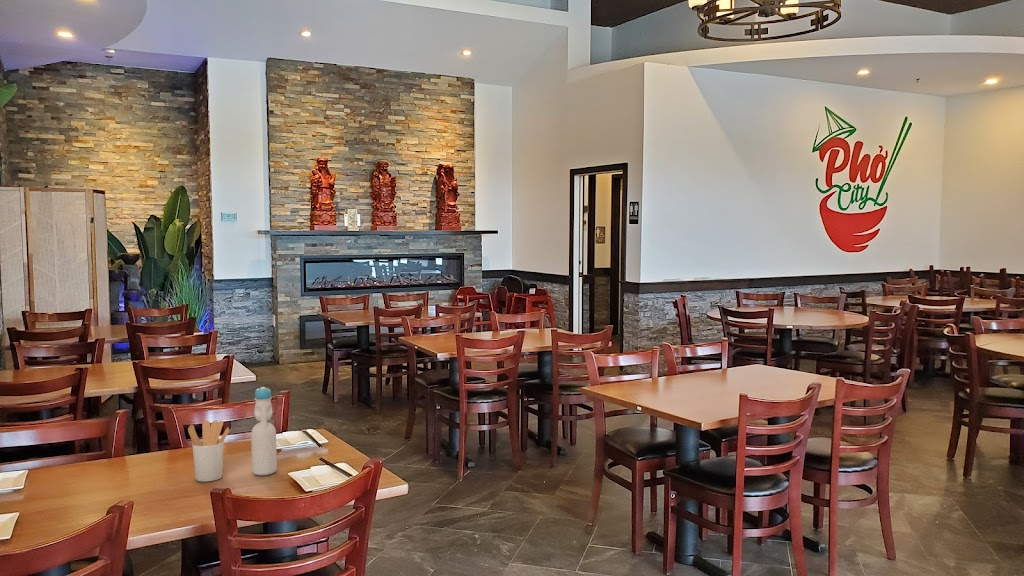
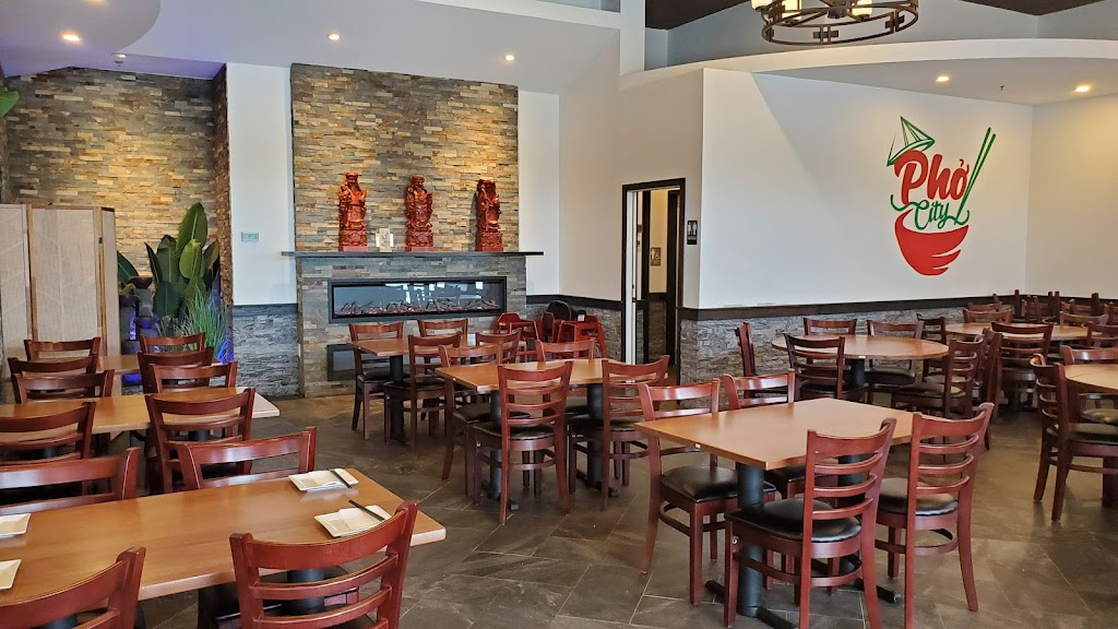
- utensil holder (209, 449)
- bottle (263, 430)
